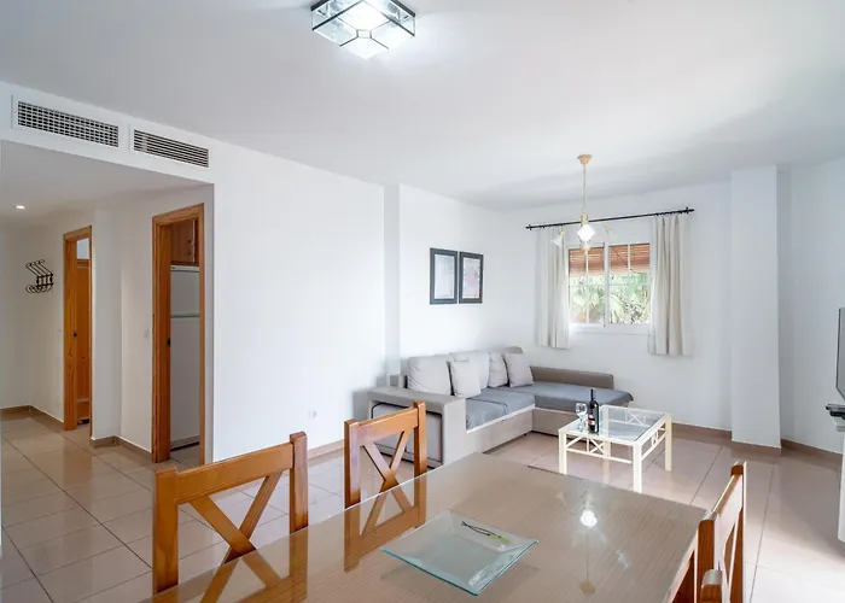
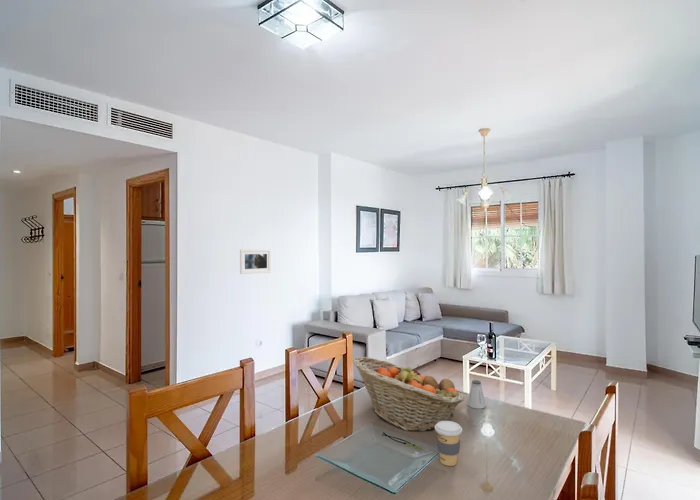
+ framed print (255, 261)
+ coffee cup (448, 443)
+ fruit basket (405, 387)
+ saltshaker (476, 393)
